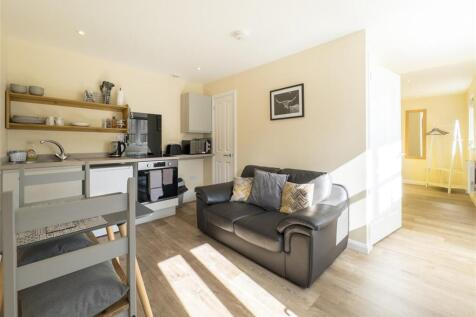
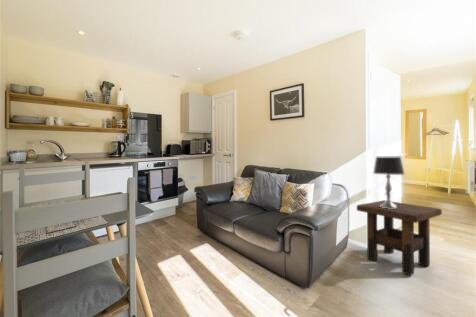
+ side table (397, 234)
+ table lamp (388, 181)
